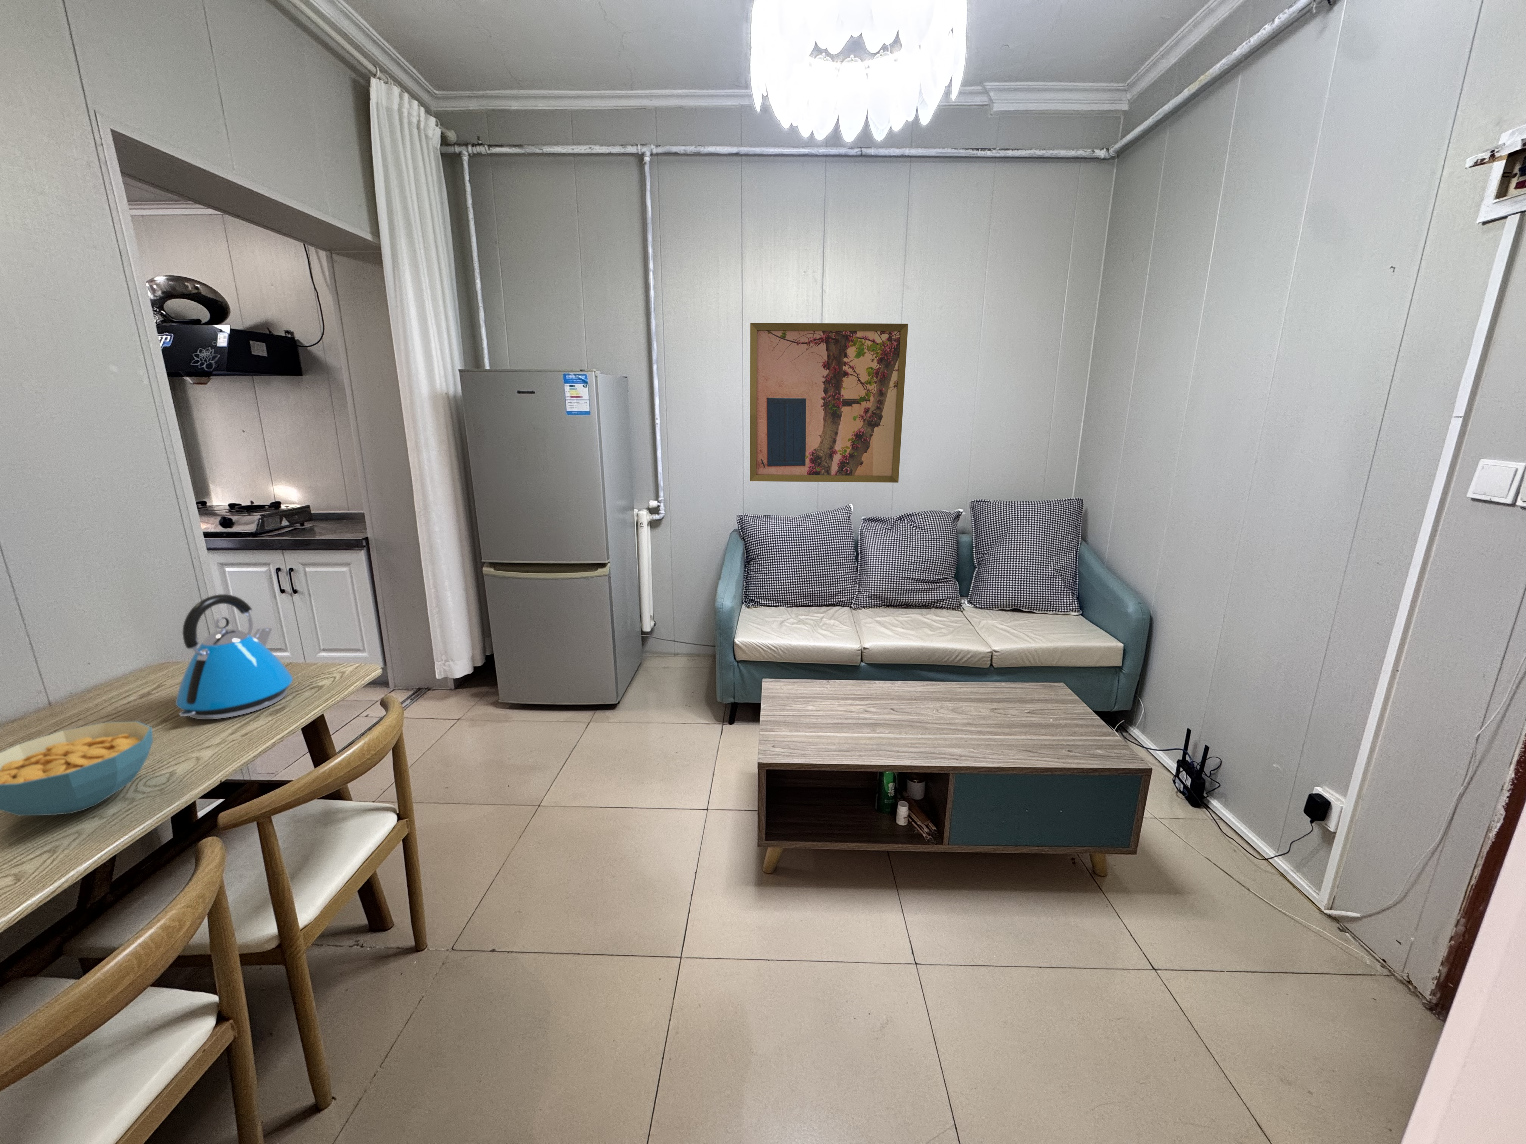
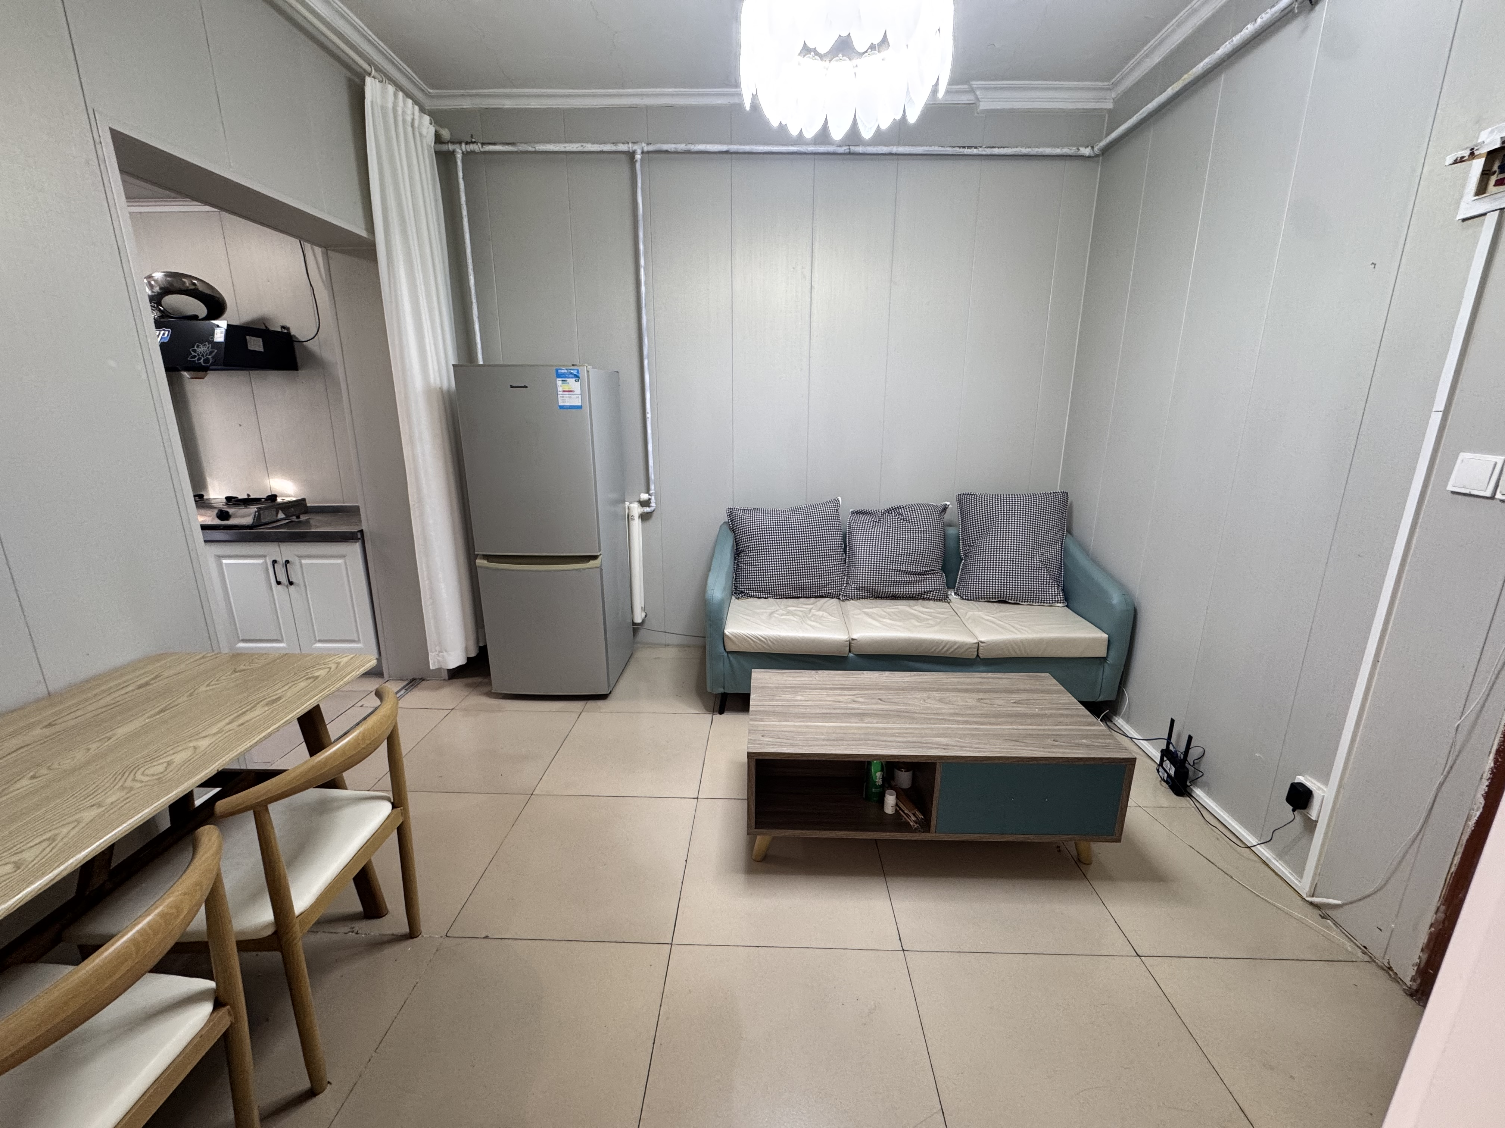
- cereal bowl (73, 776)
- wall art (825, 405)
- kettle (225, 650)
